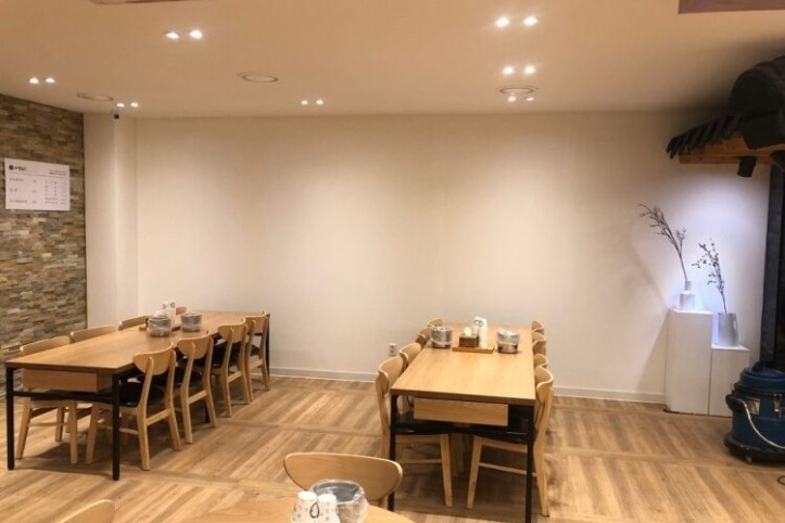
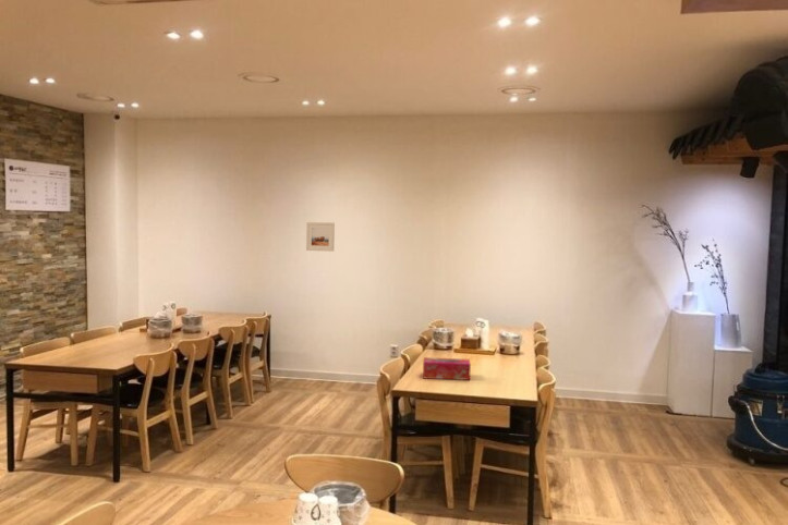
+ tissue box (446, 368)
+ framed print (319, 236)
